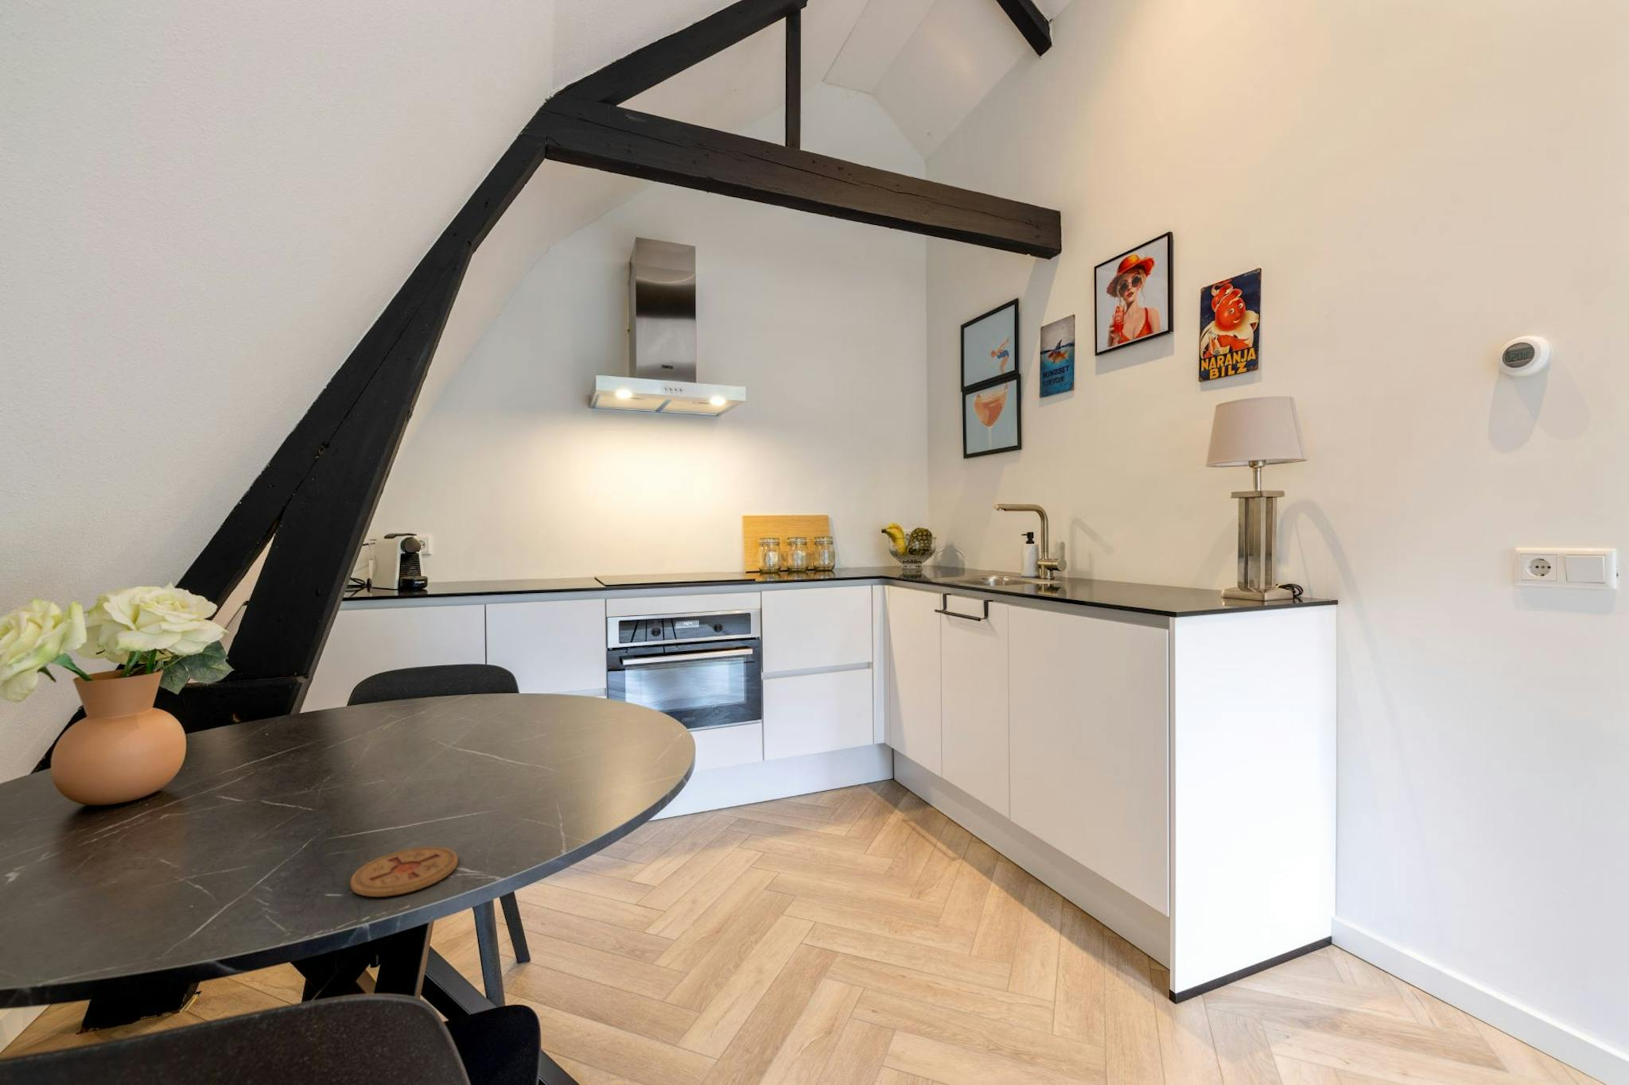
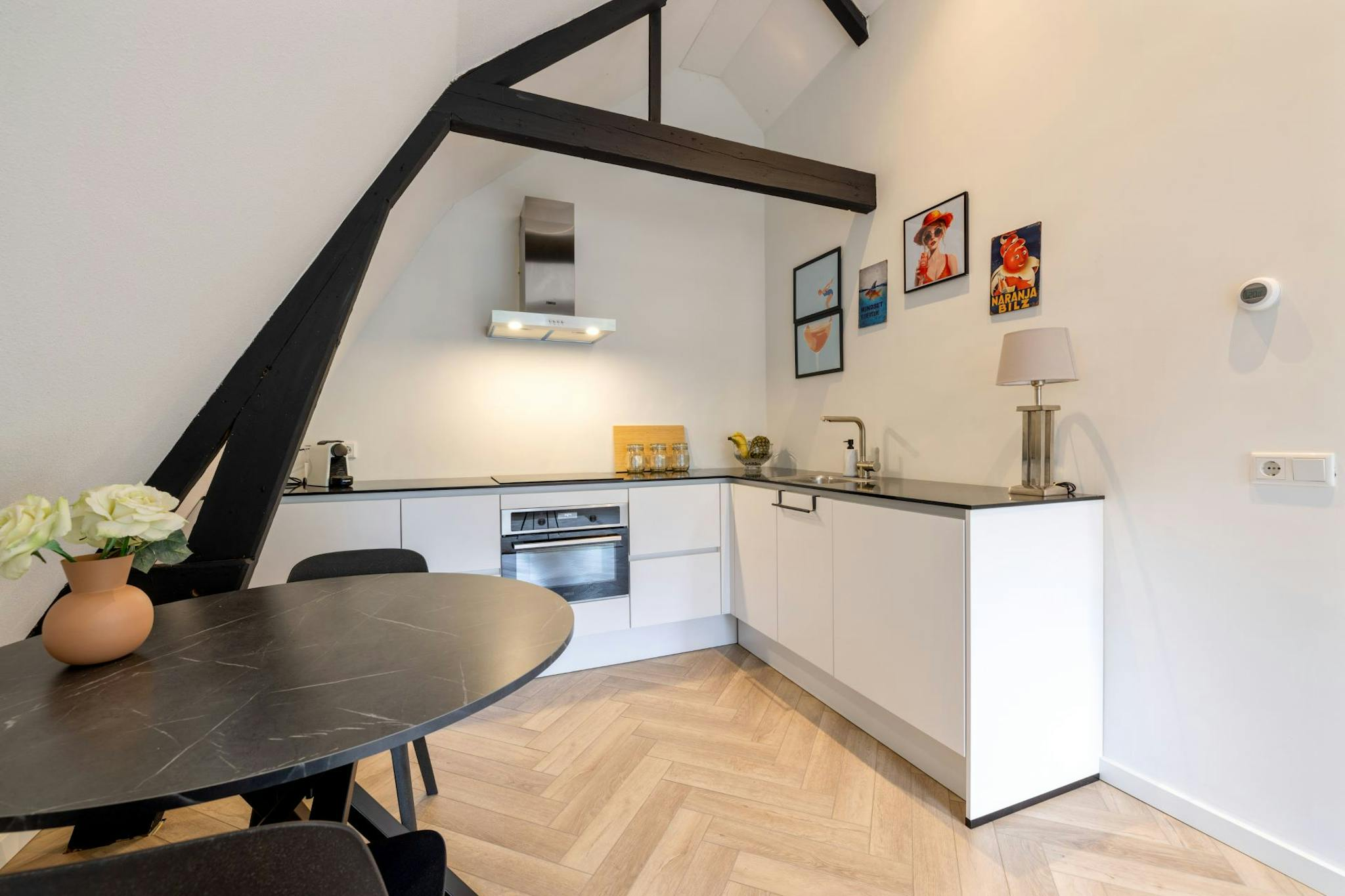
- coaster (406, 869)
